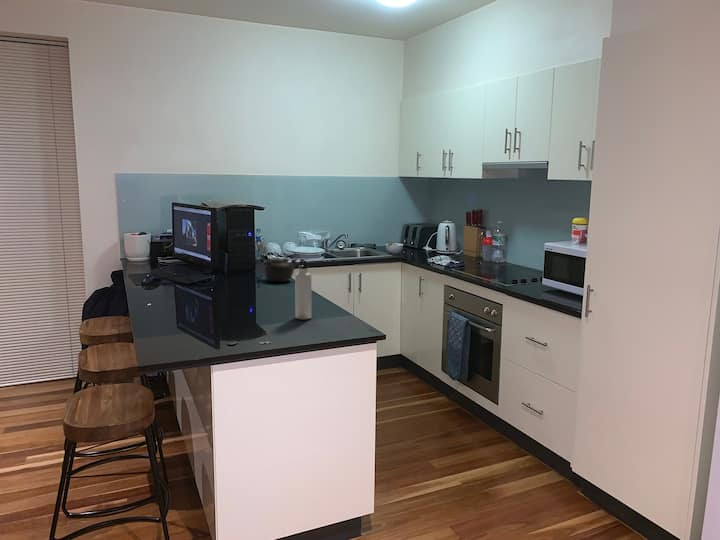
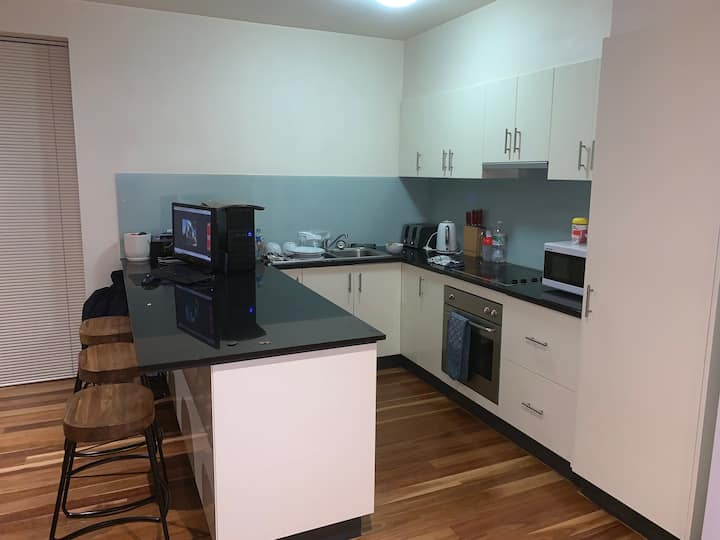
- teapot (281, 269)
- water bottle (303, 288)
